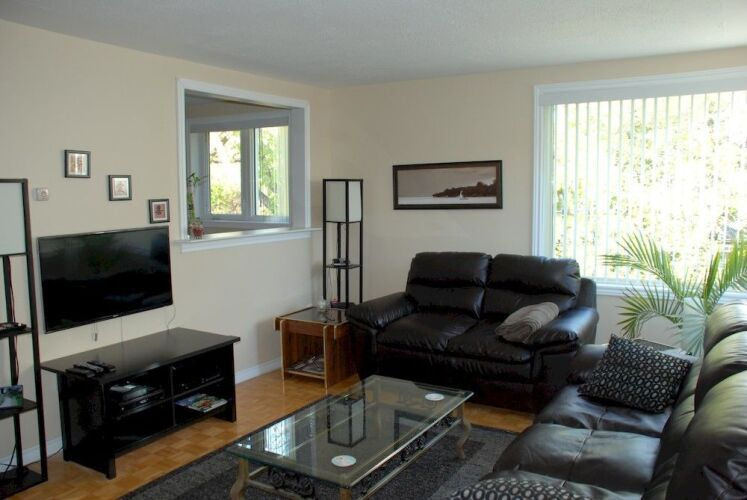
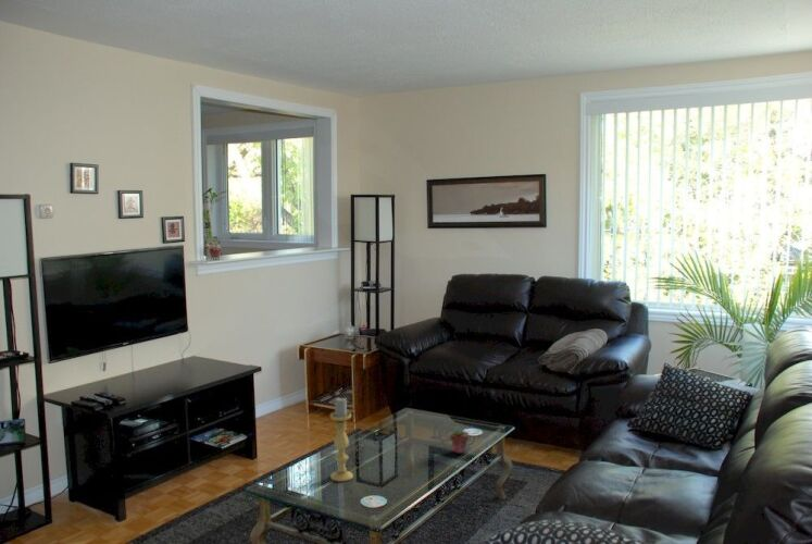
+ candle holder (340, 436)
+ potted succulent (459, 438)
